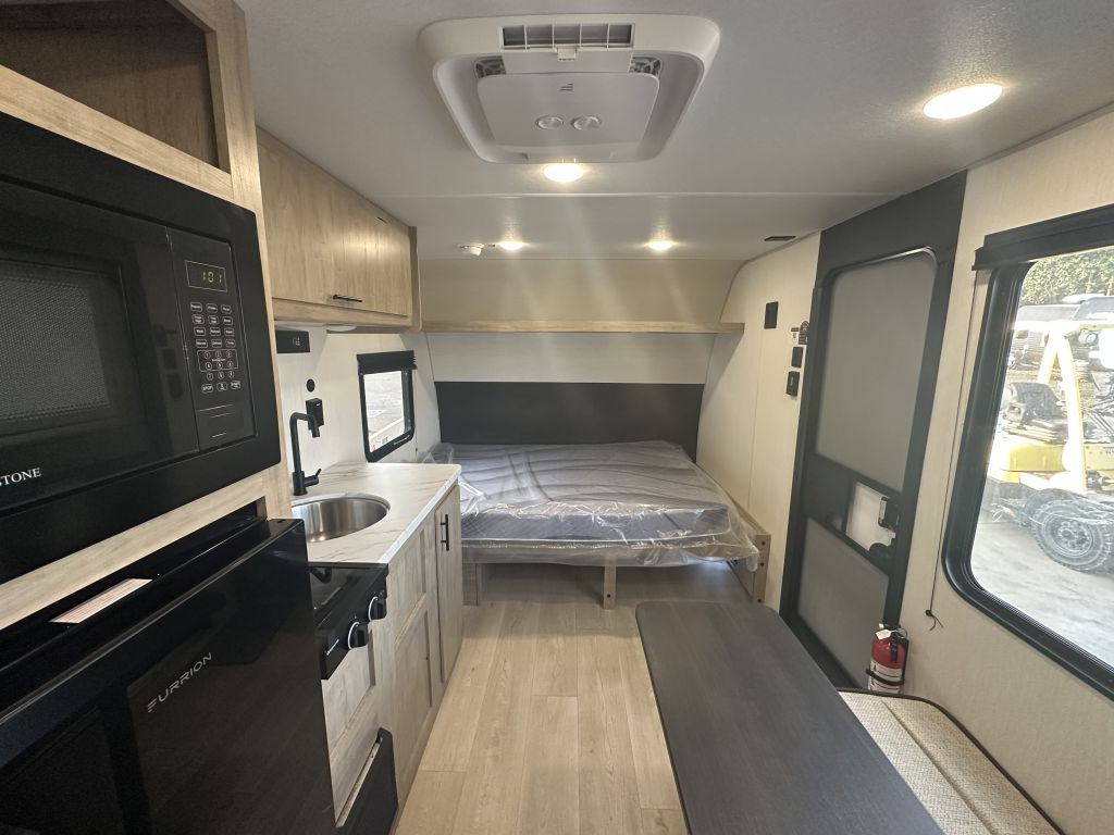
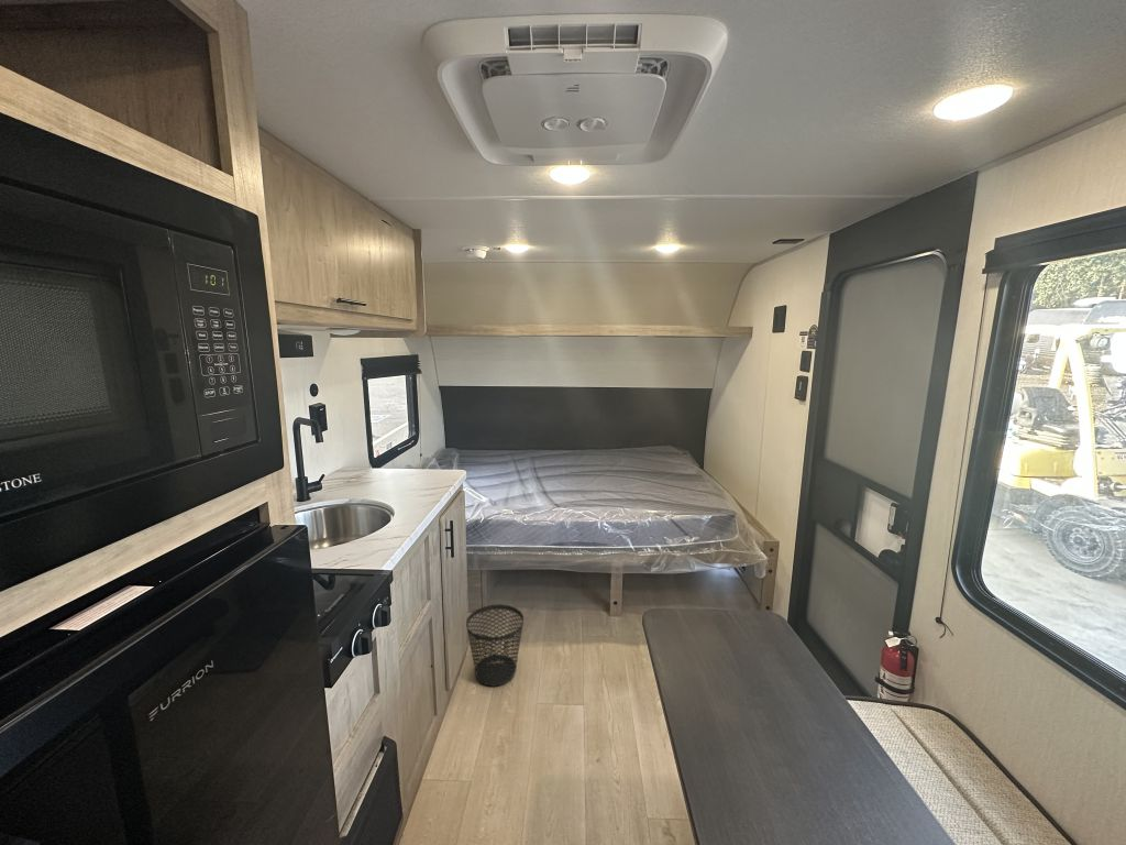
+ wastebasket (495, 646)
